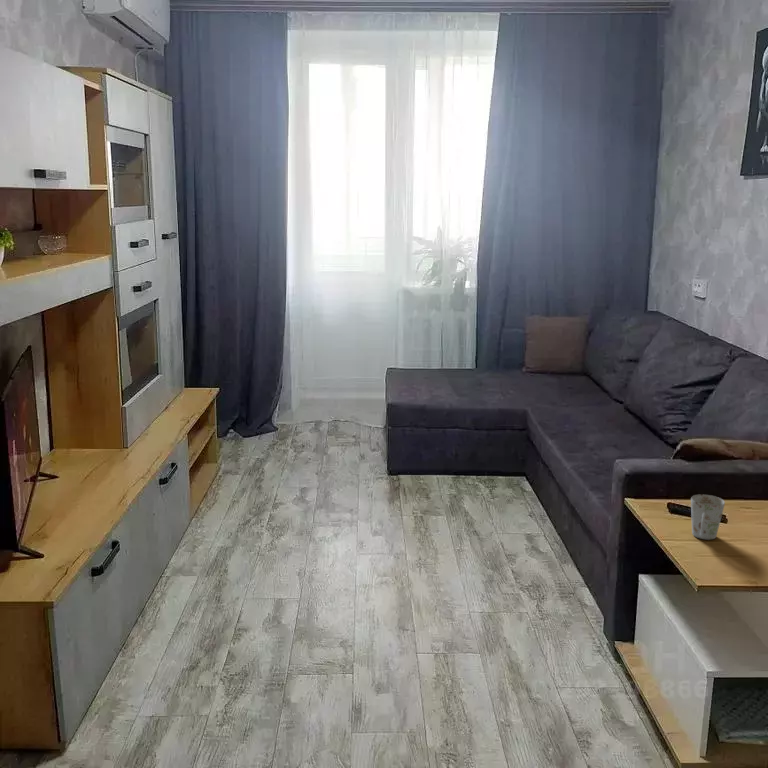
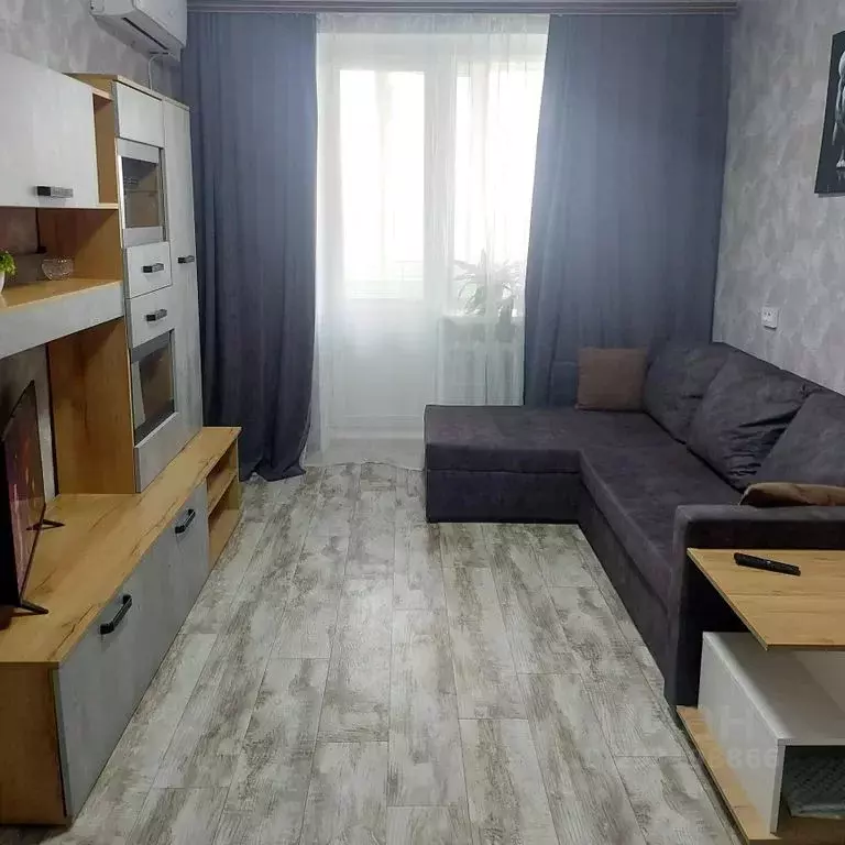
- mug (705, 520)
